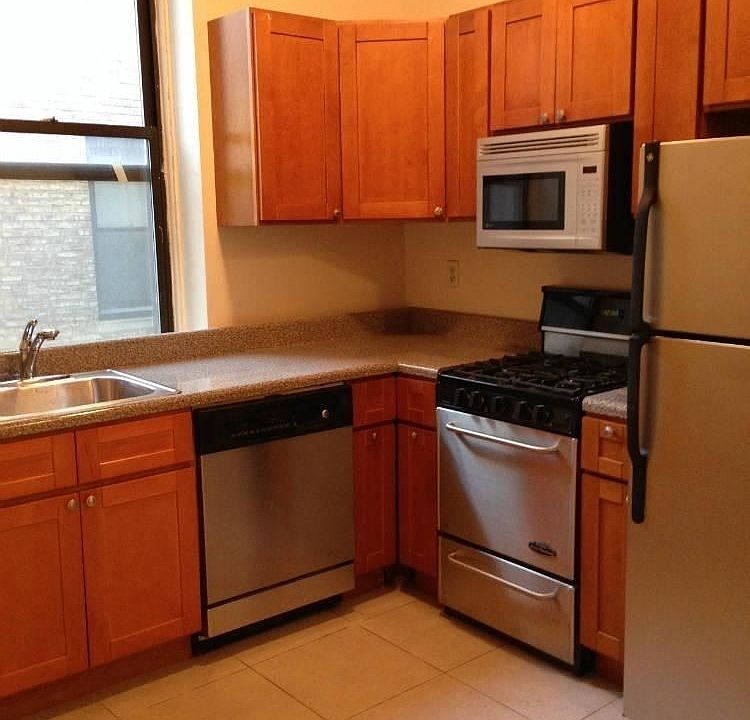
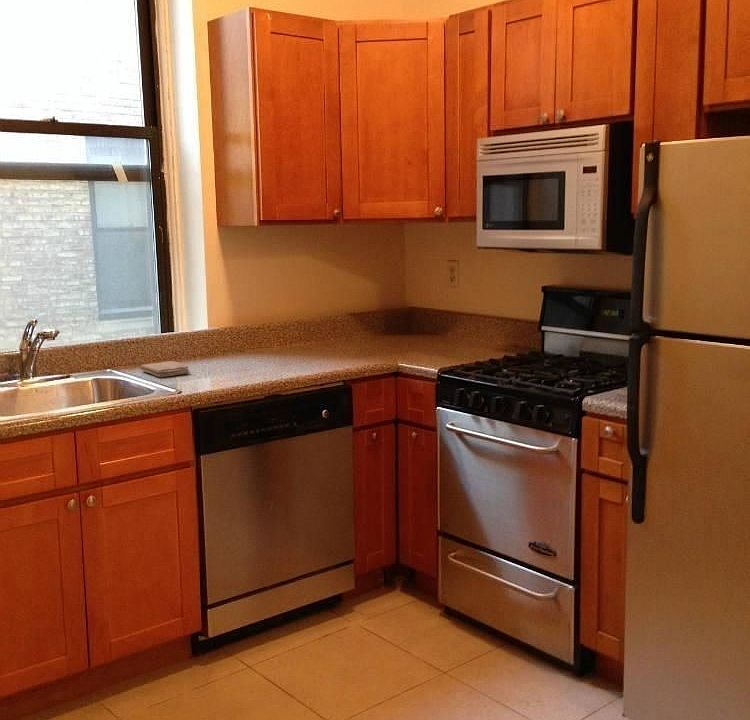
+ washcloth (165, 368)
